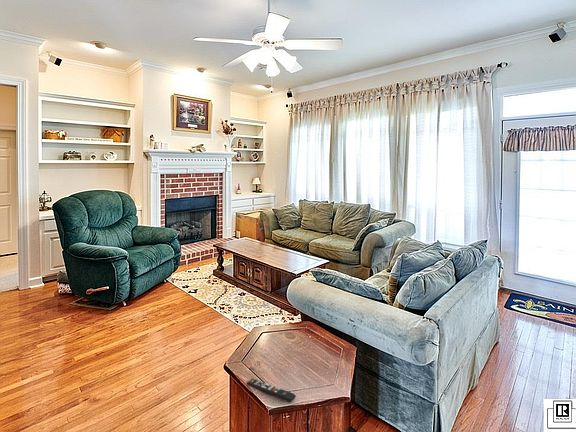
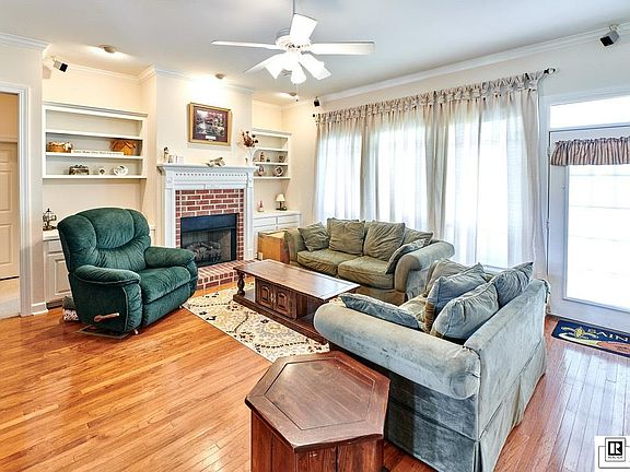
- remote control (270, 389)
